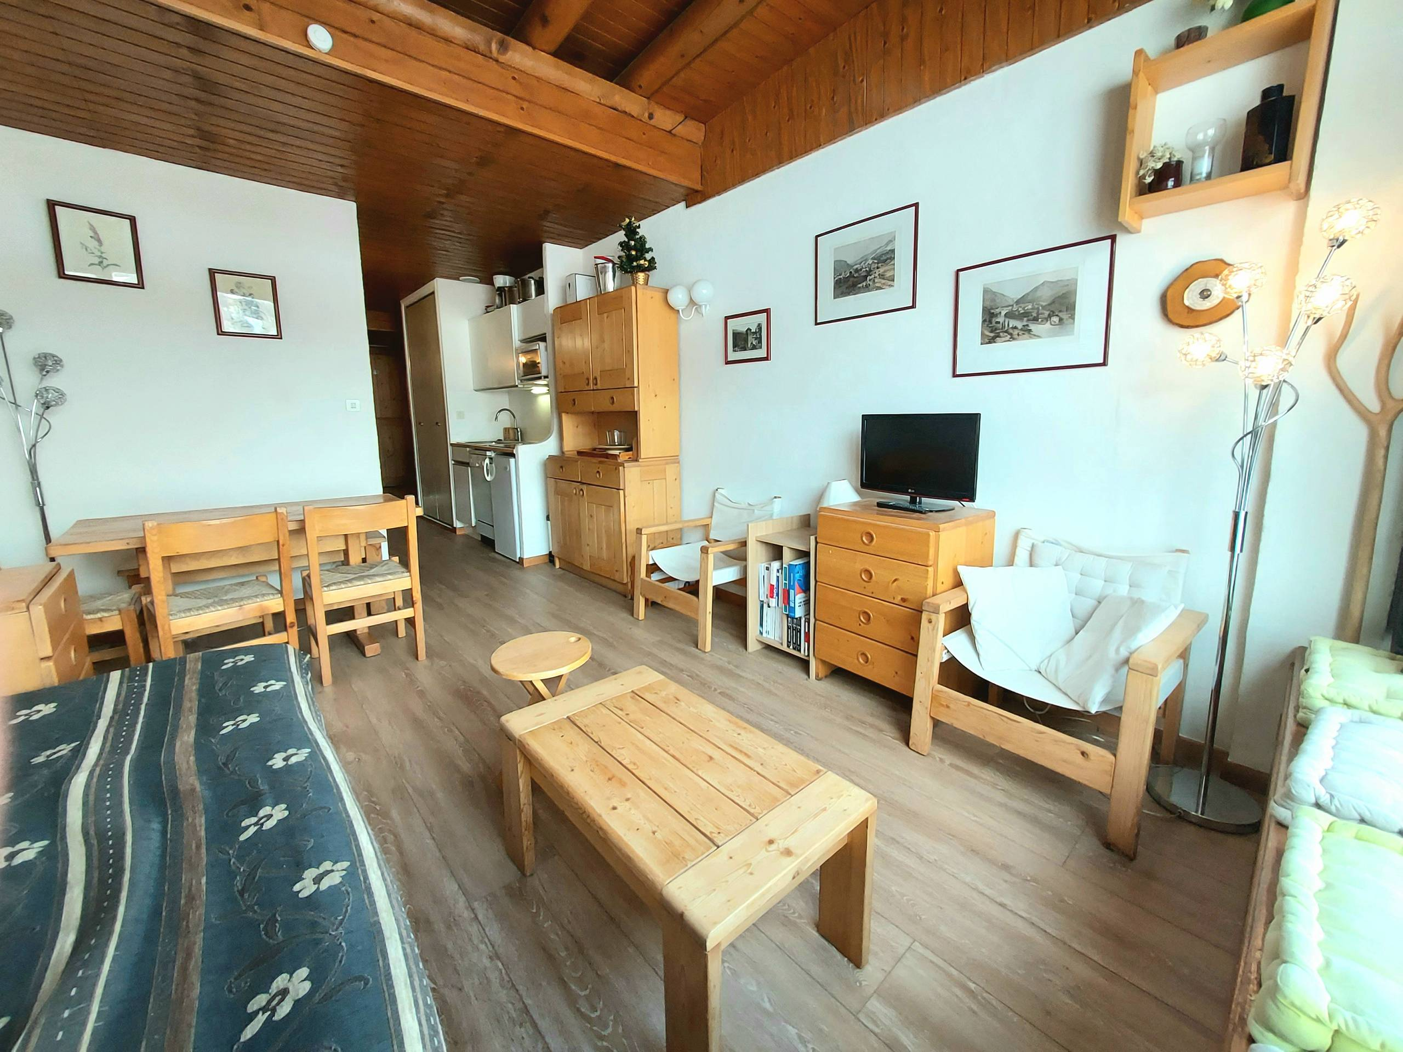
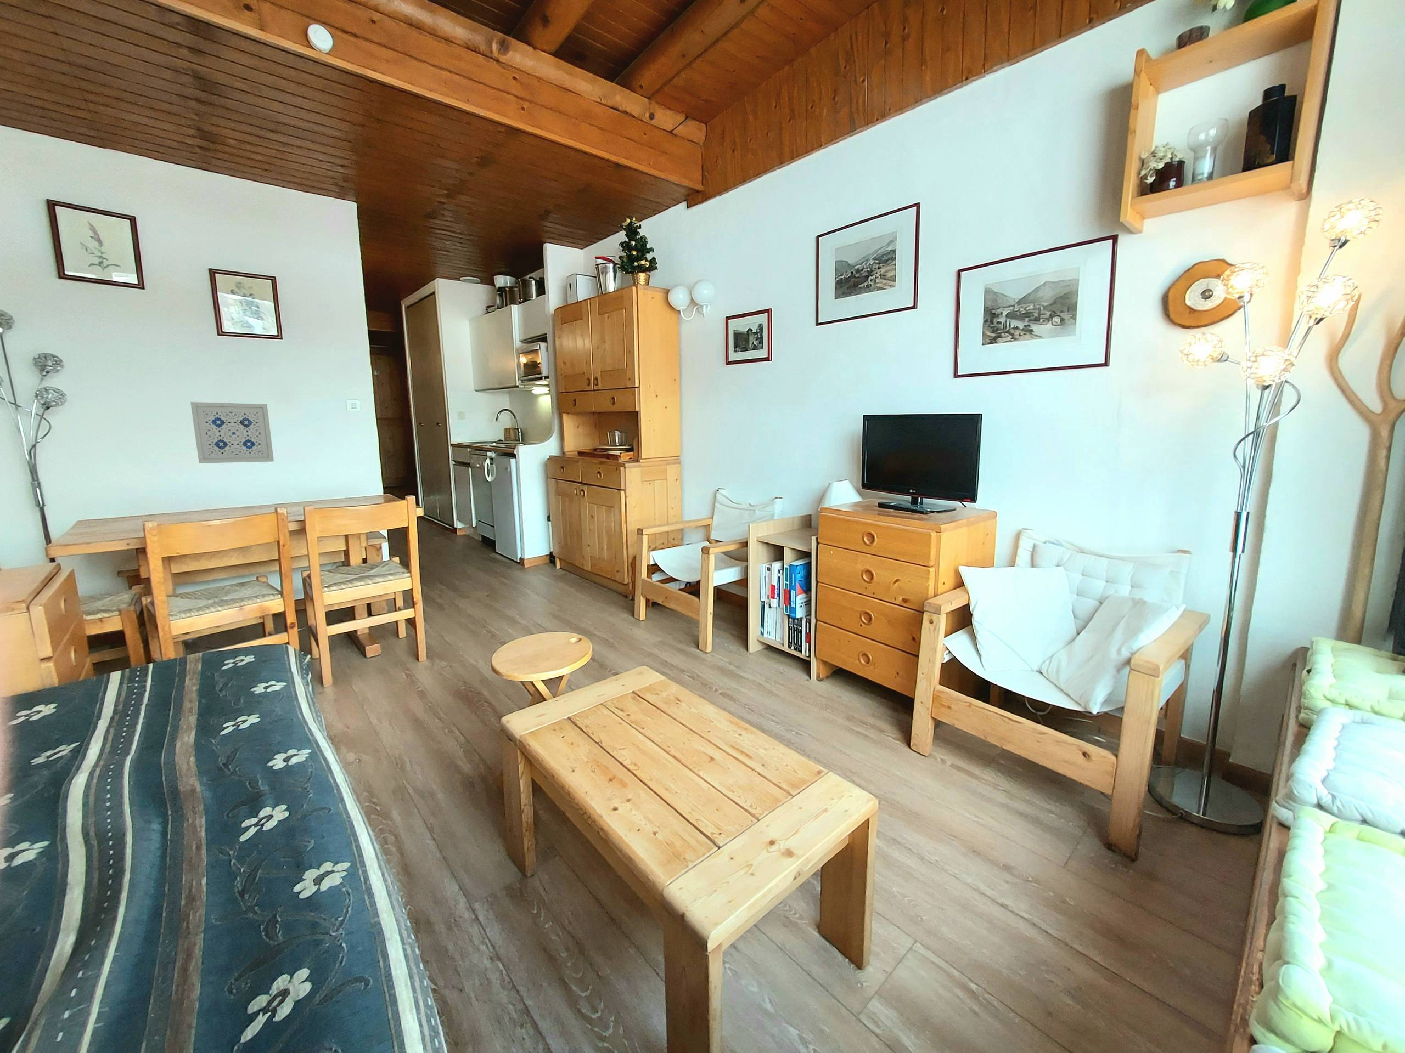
+ wall art (233, 432)
